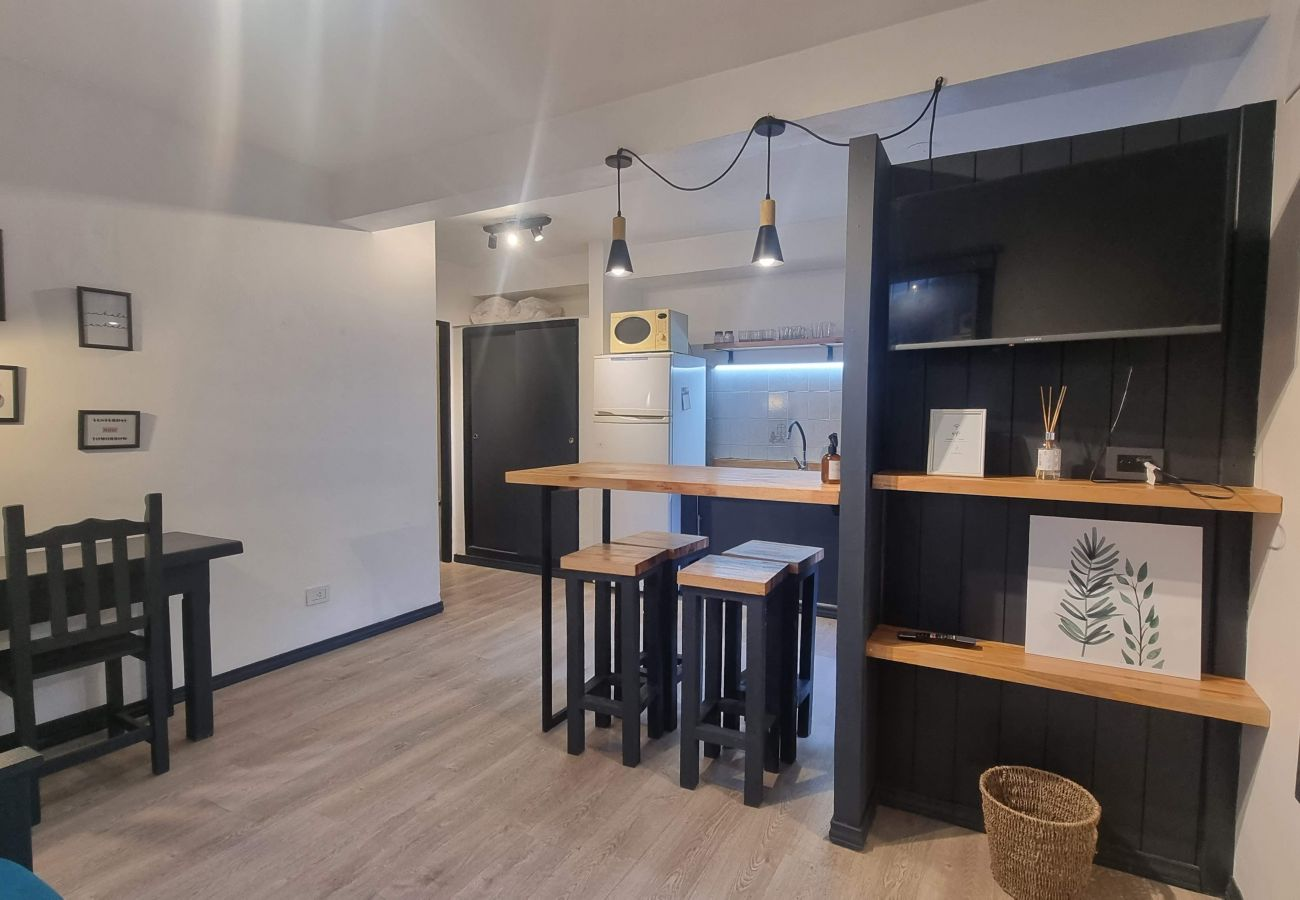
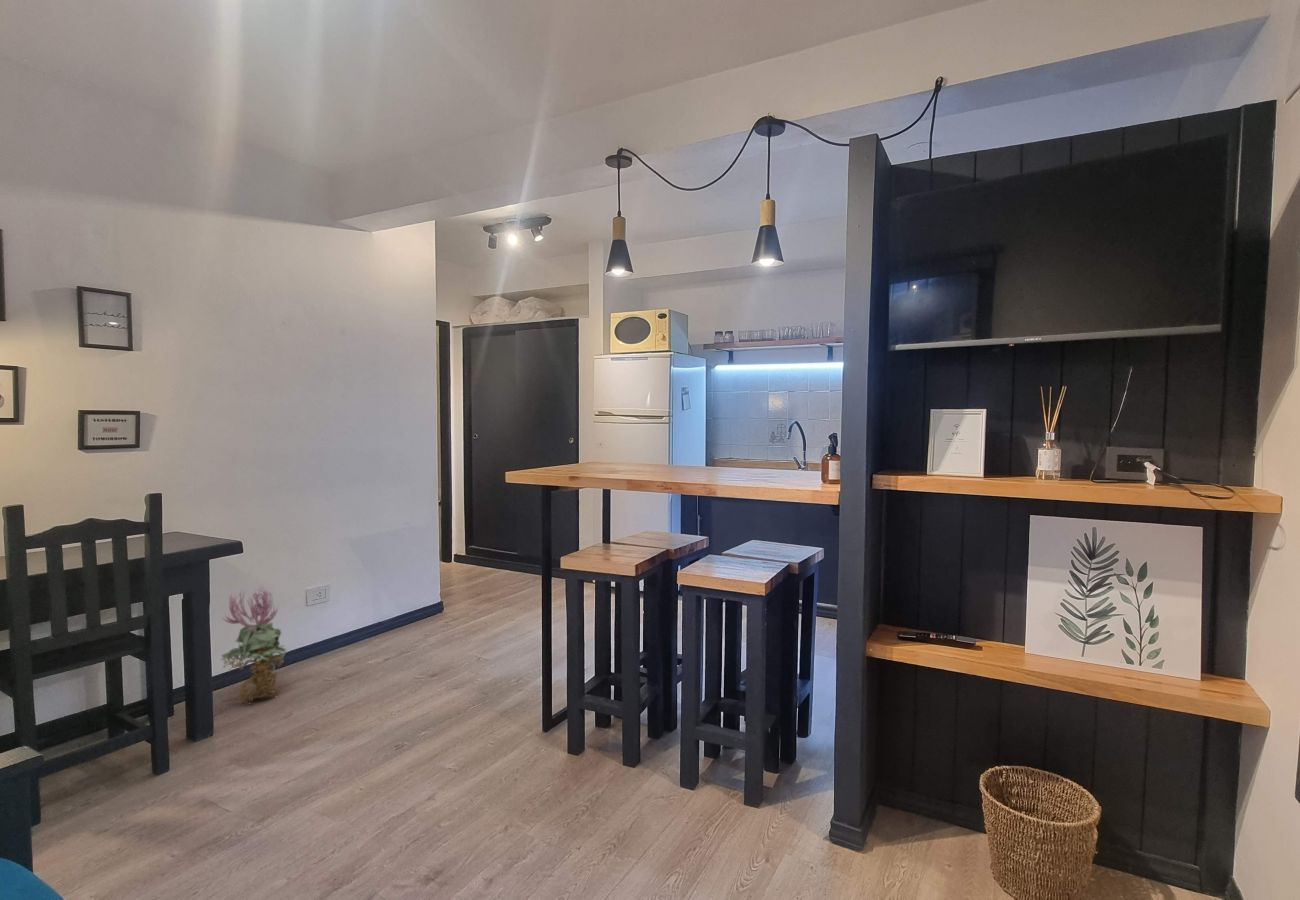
+ decorative plant (255, 642)
